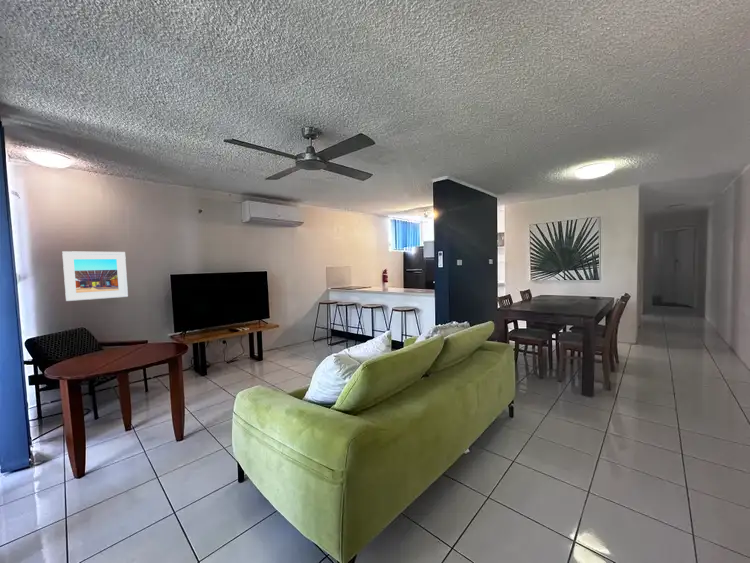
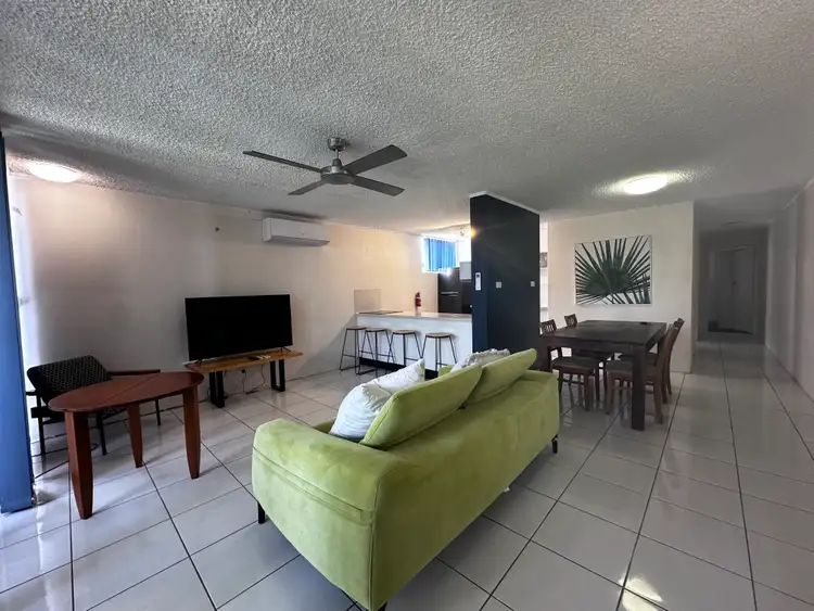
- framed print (96, 275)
